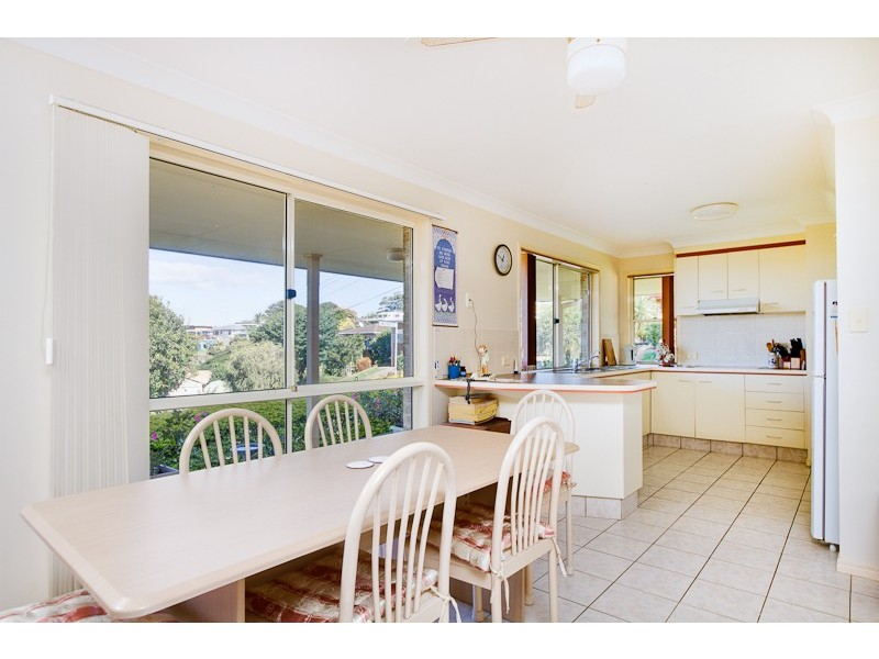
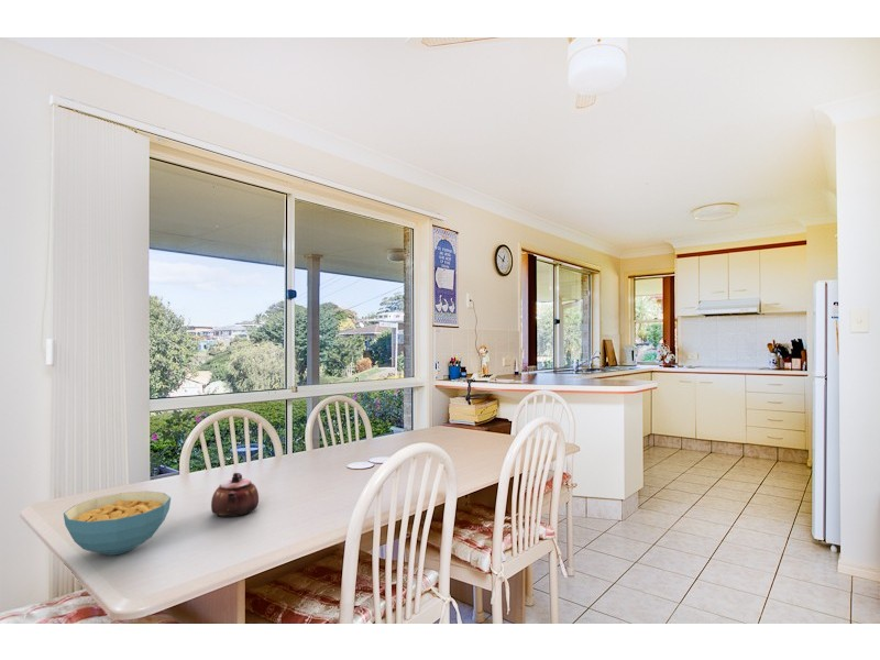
+ teapot (235, 491)
+ cereal bowl (119, 527)
